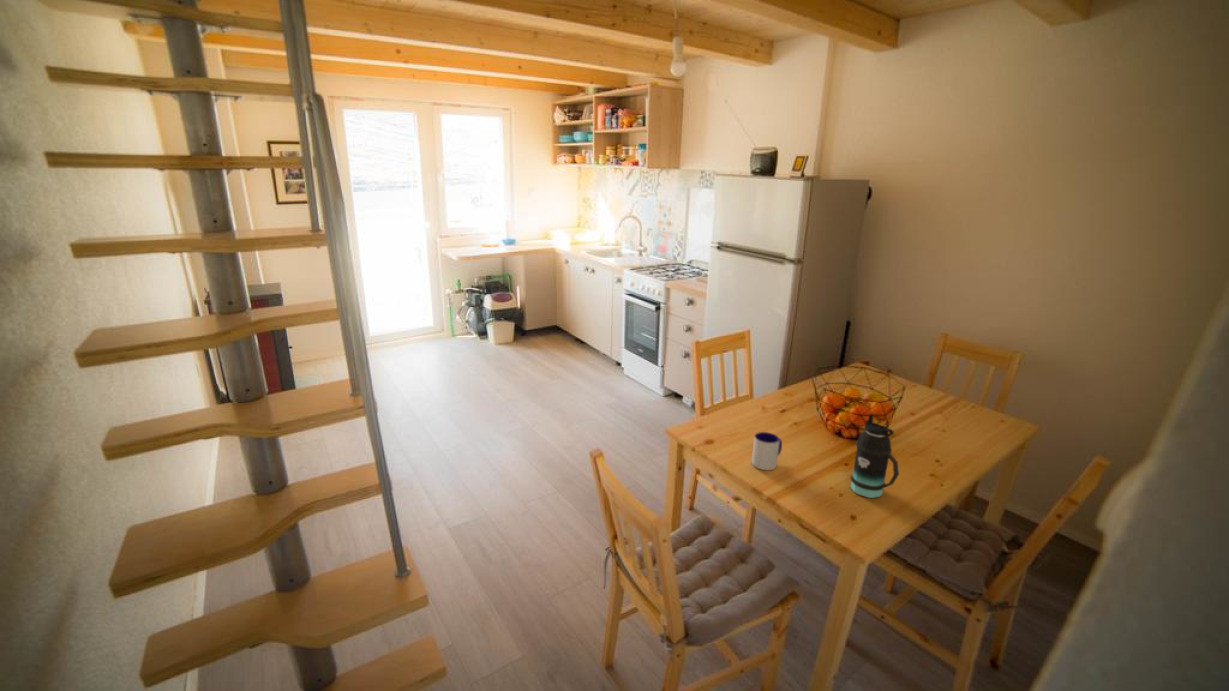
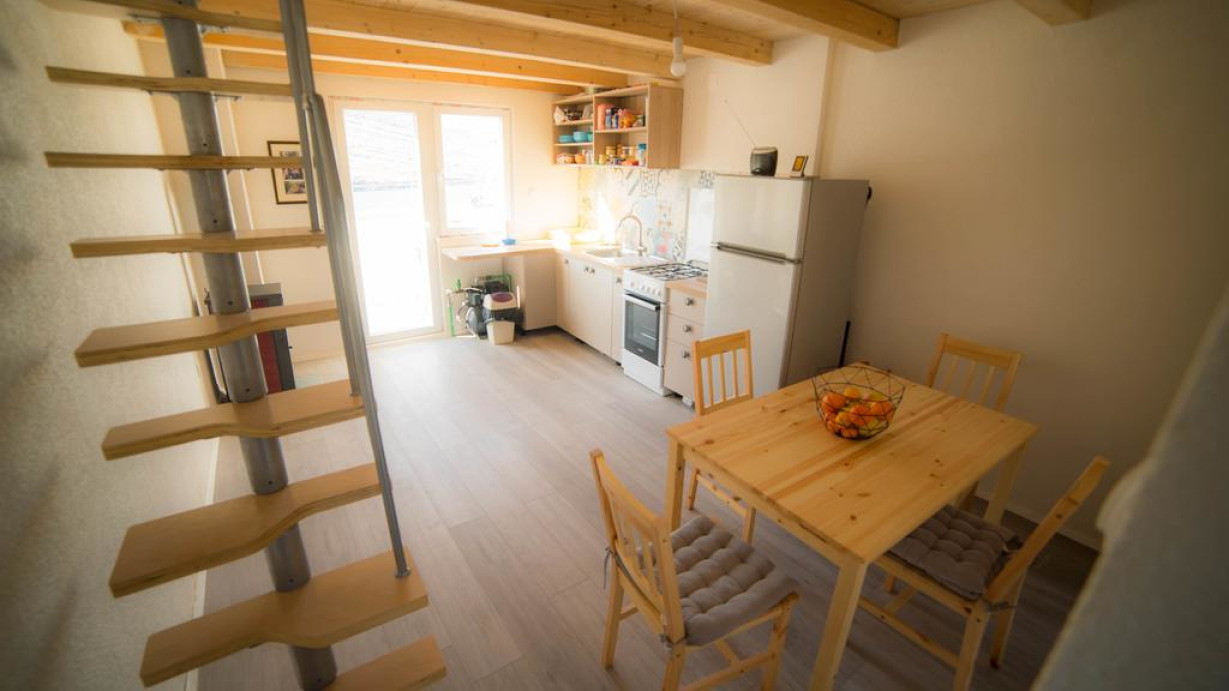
- mug (769, 449)
- bottle (878, 456)
